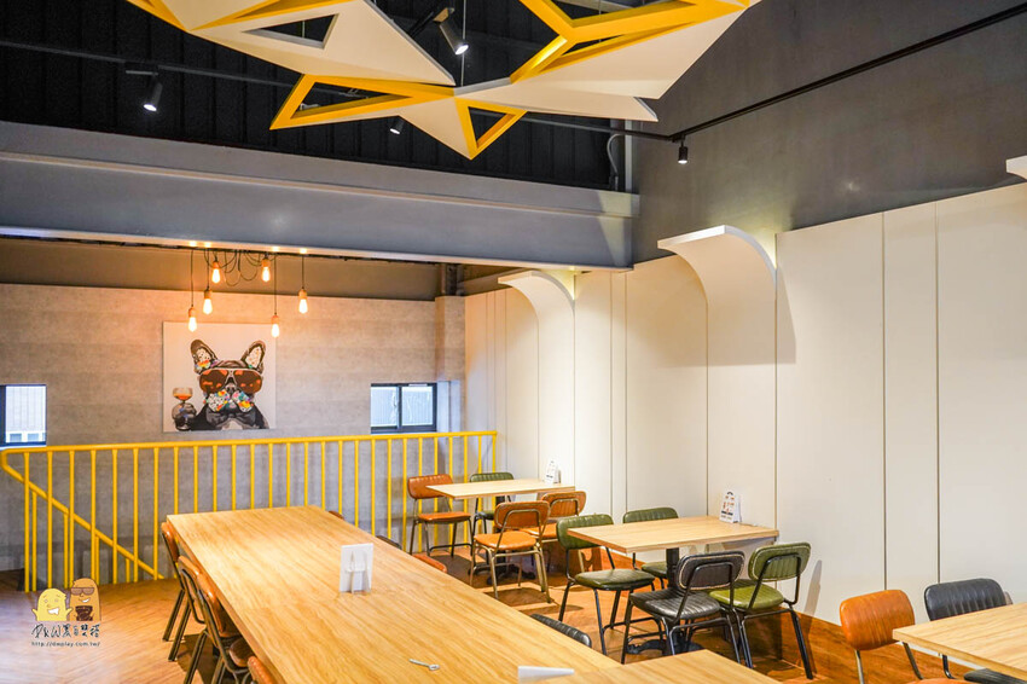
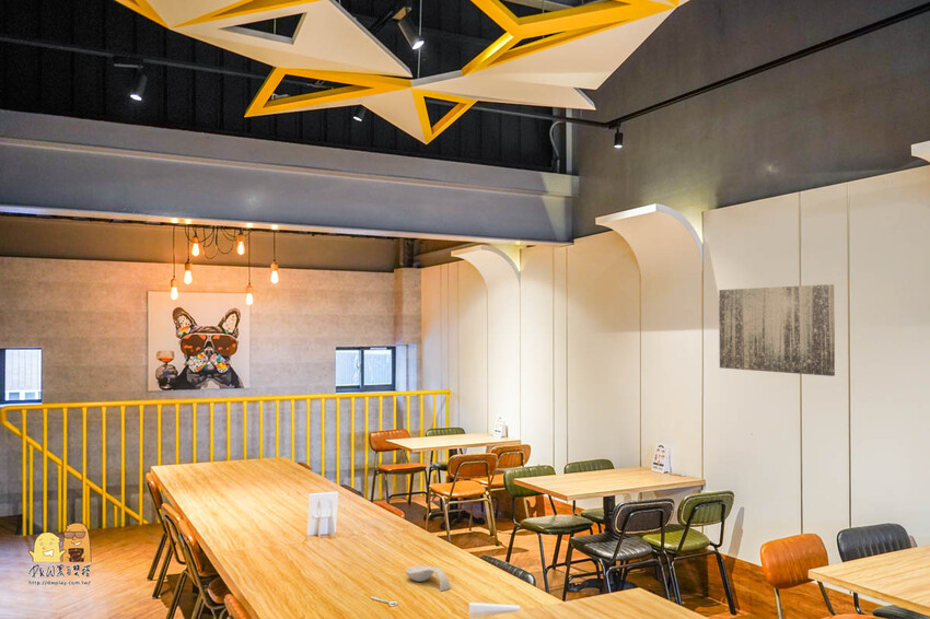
+ spoon rest (428, 573)
+ wall art (771, 329)
